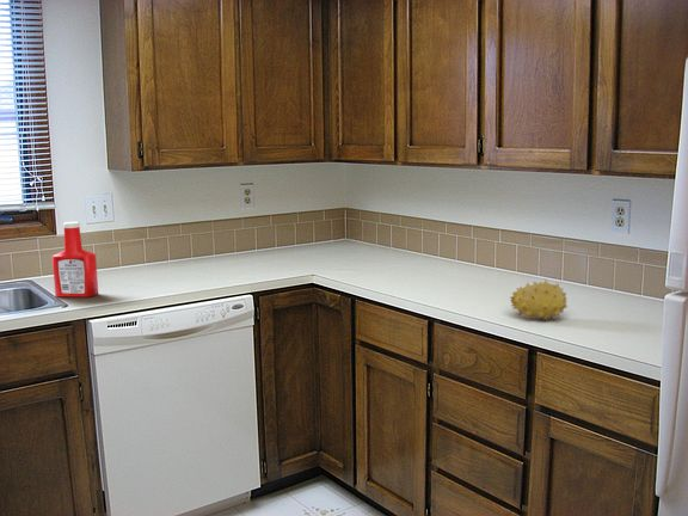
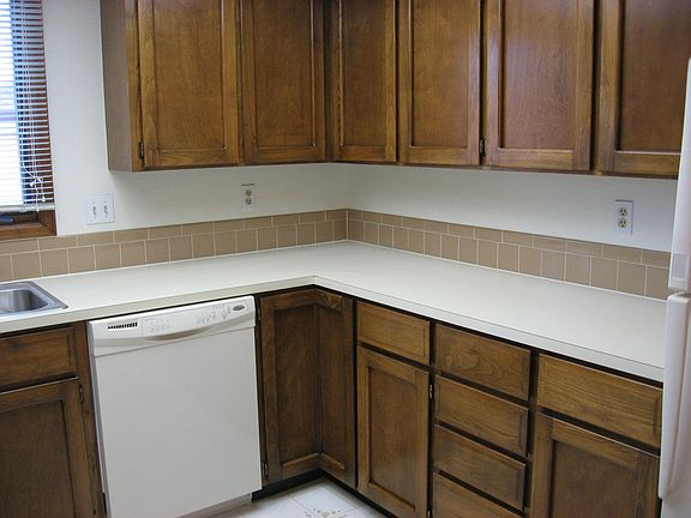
- fruit (538, 300)
- soap bottle (74, 258)
